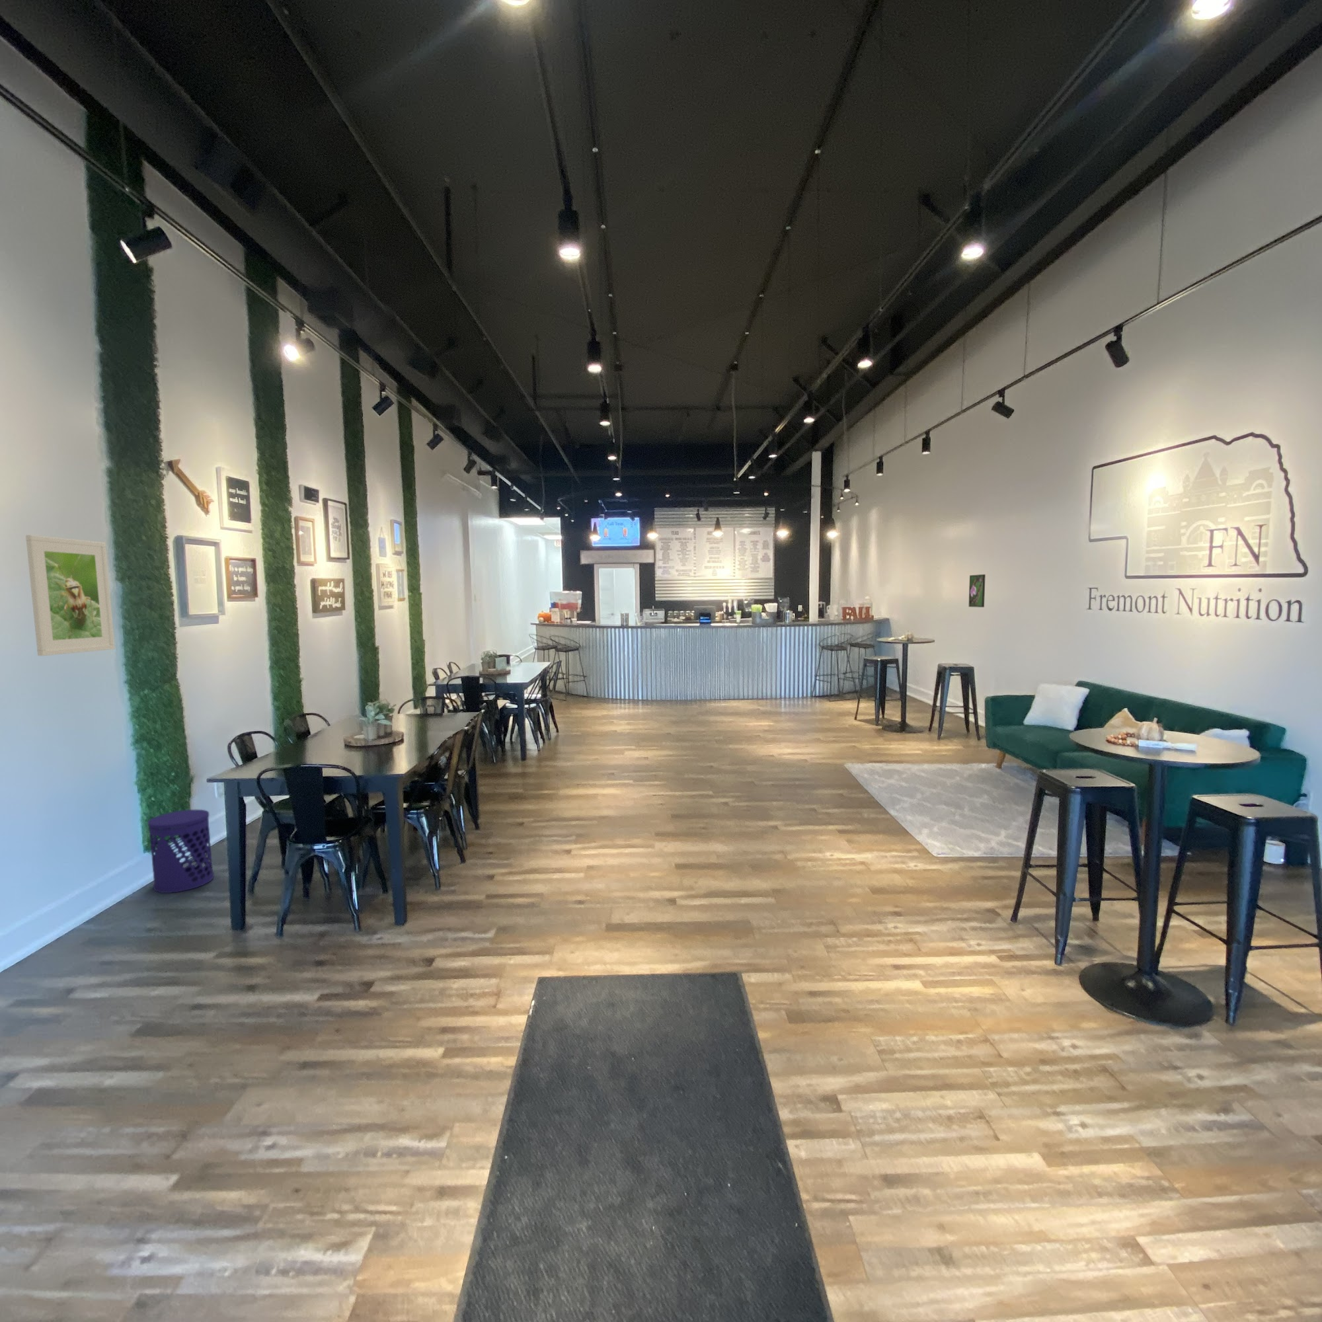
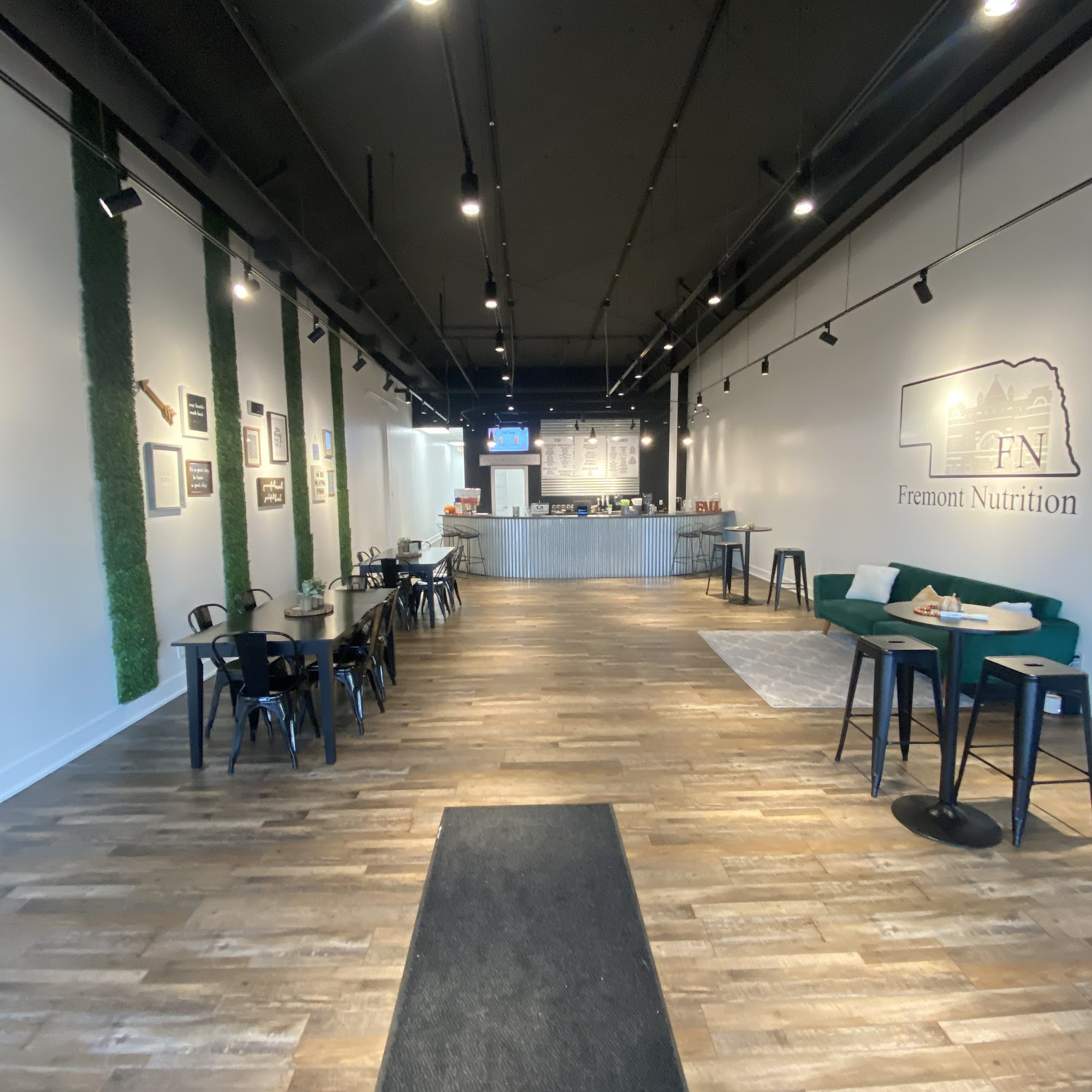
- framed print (976, 591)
- waste bin (182, 850)
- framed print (74, 596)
